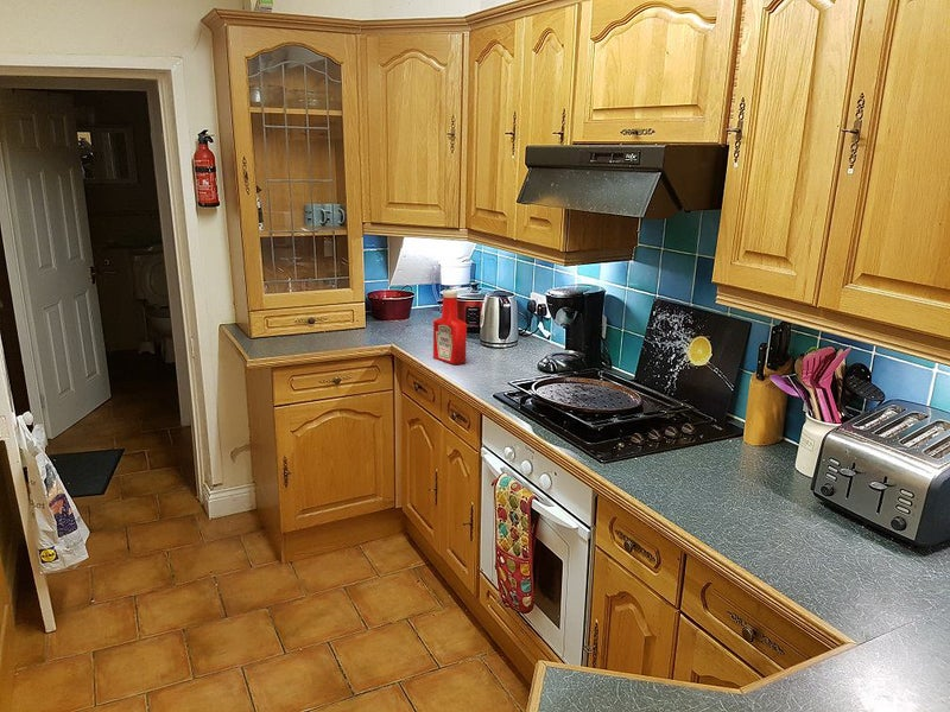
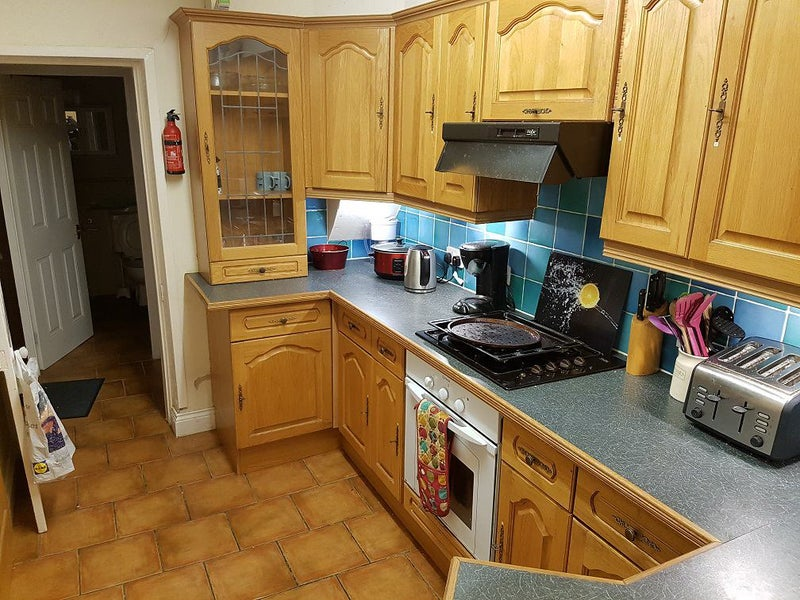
- soap bottle (449, 325)
